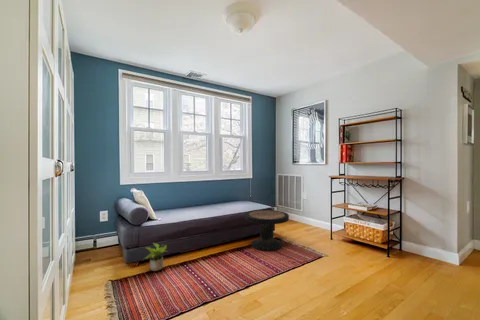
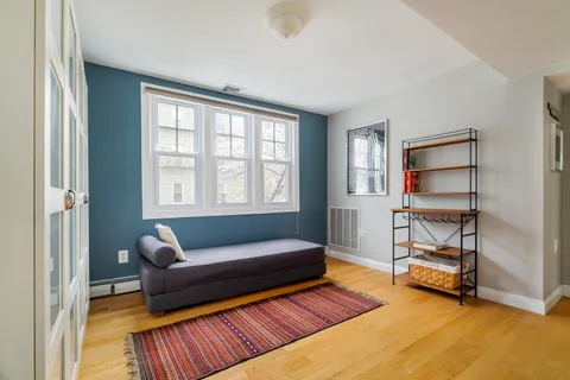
- potted plant (155, 256)
- side table (266, 229)
